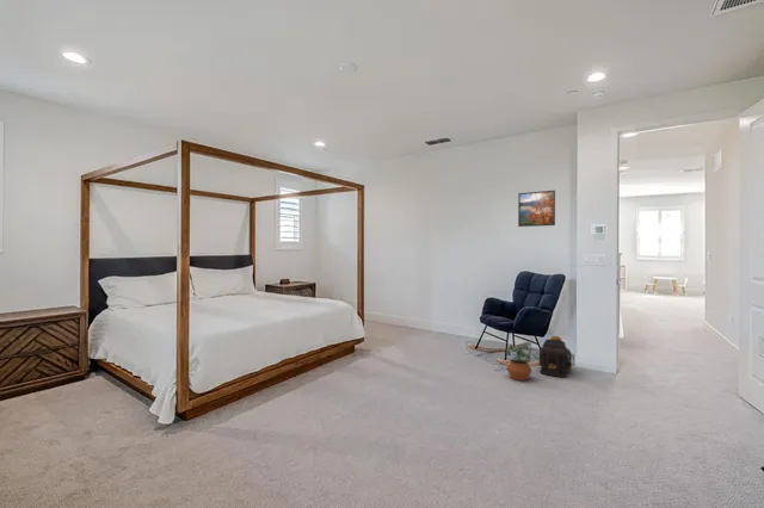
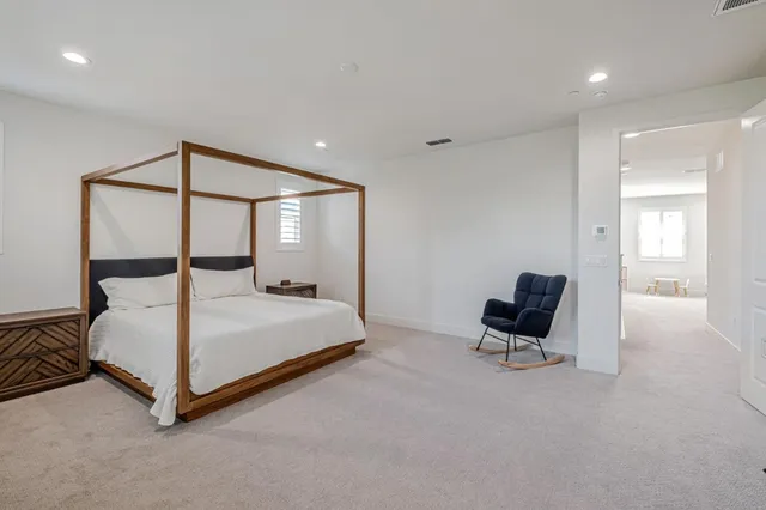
- backpack (555, 353)
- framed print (536, 209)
- potted plant (522, 361)
